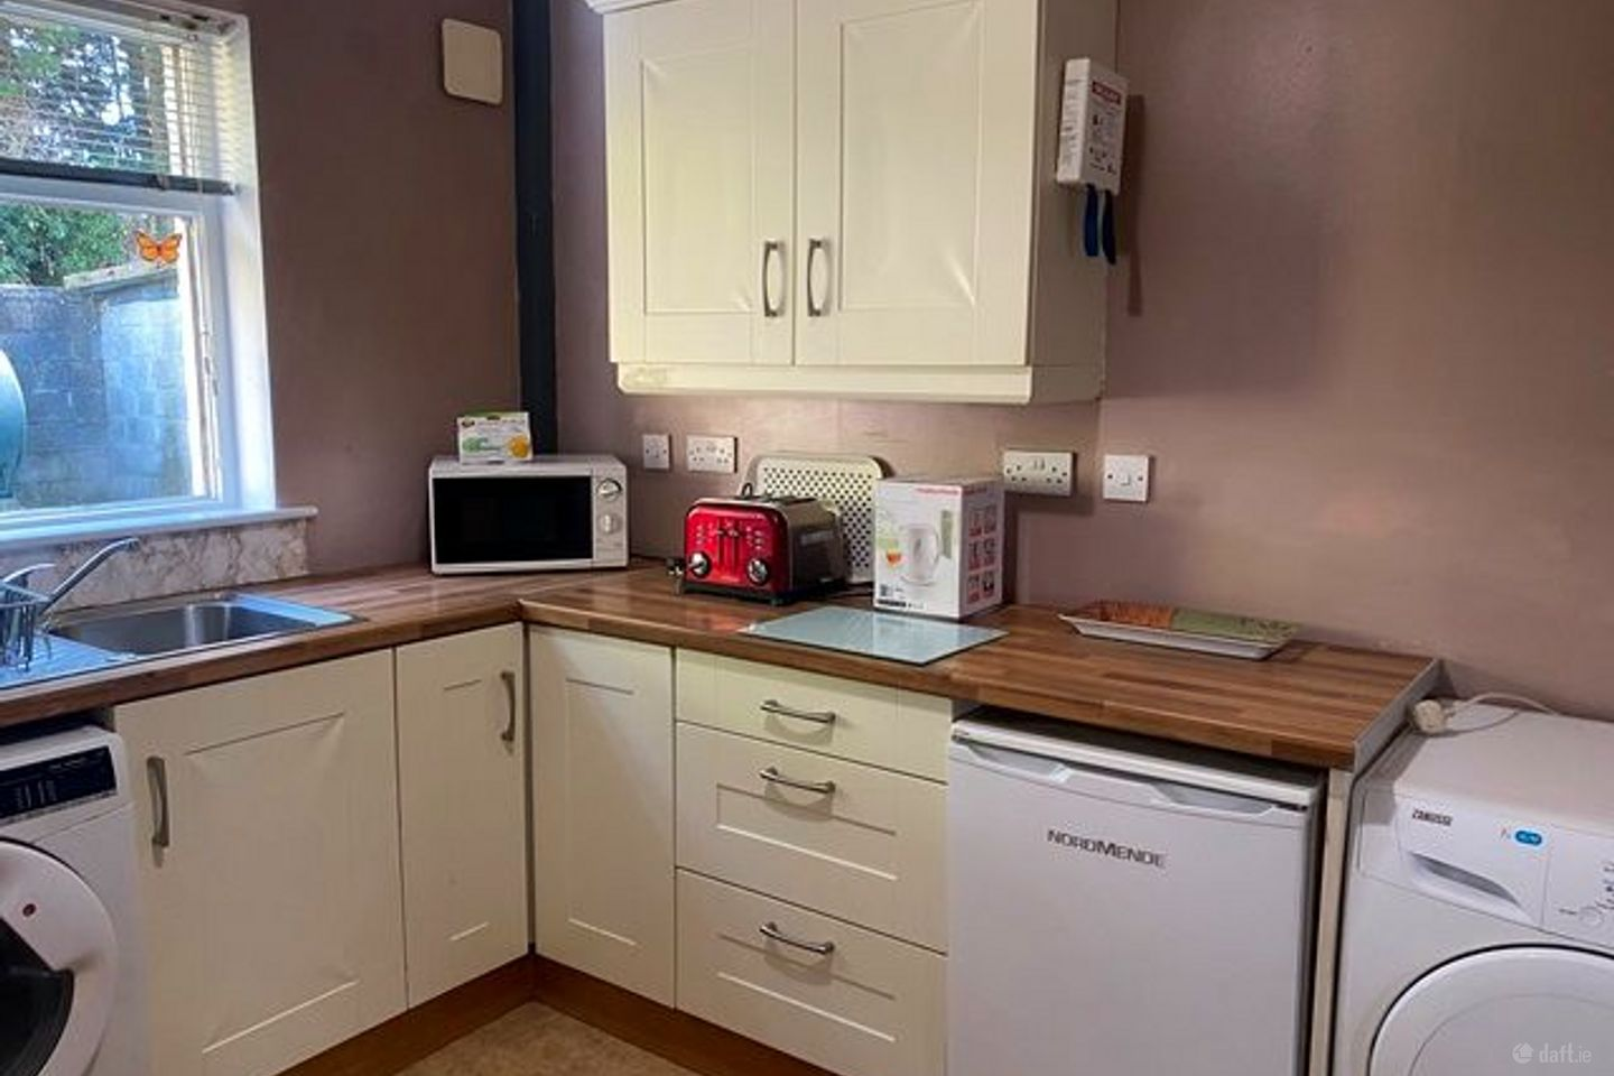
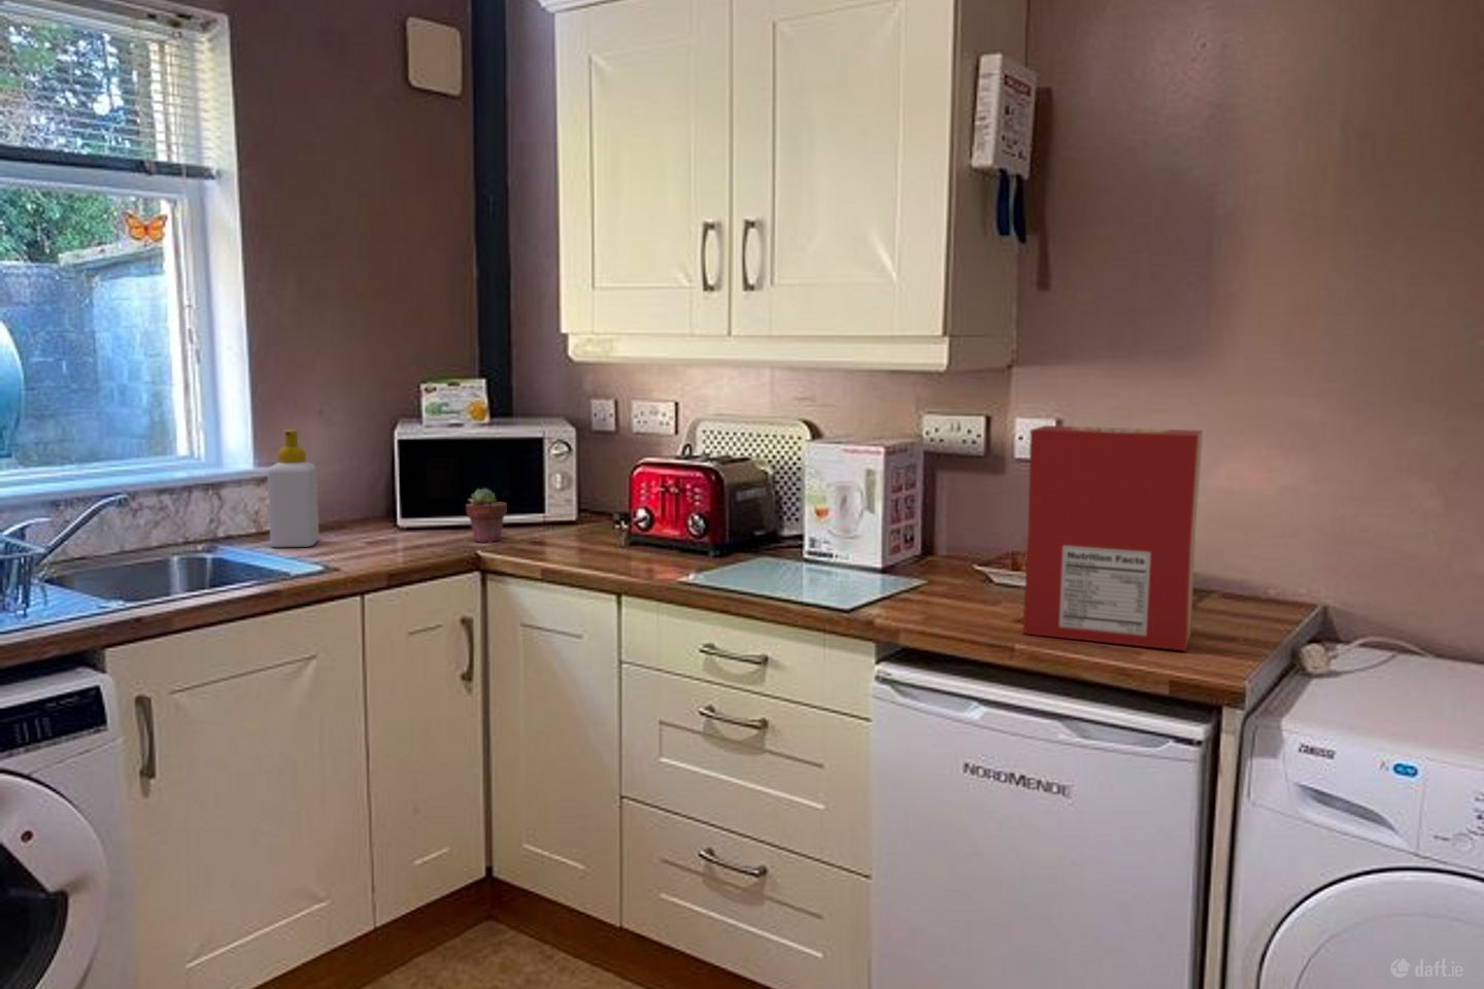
+ potted succulent (487, 514)
+ cereal box (1112, 533)
+ soap bottle (293, 487)
